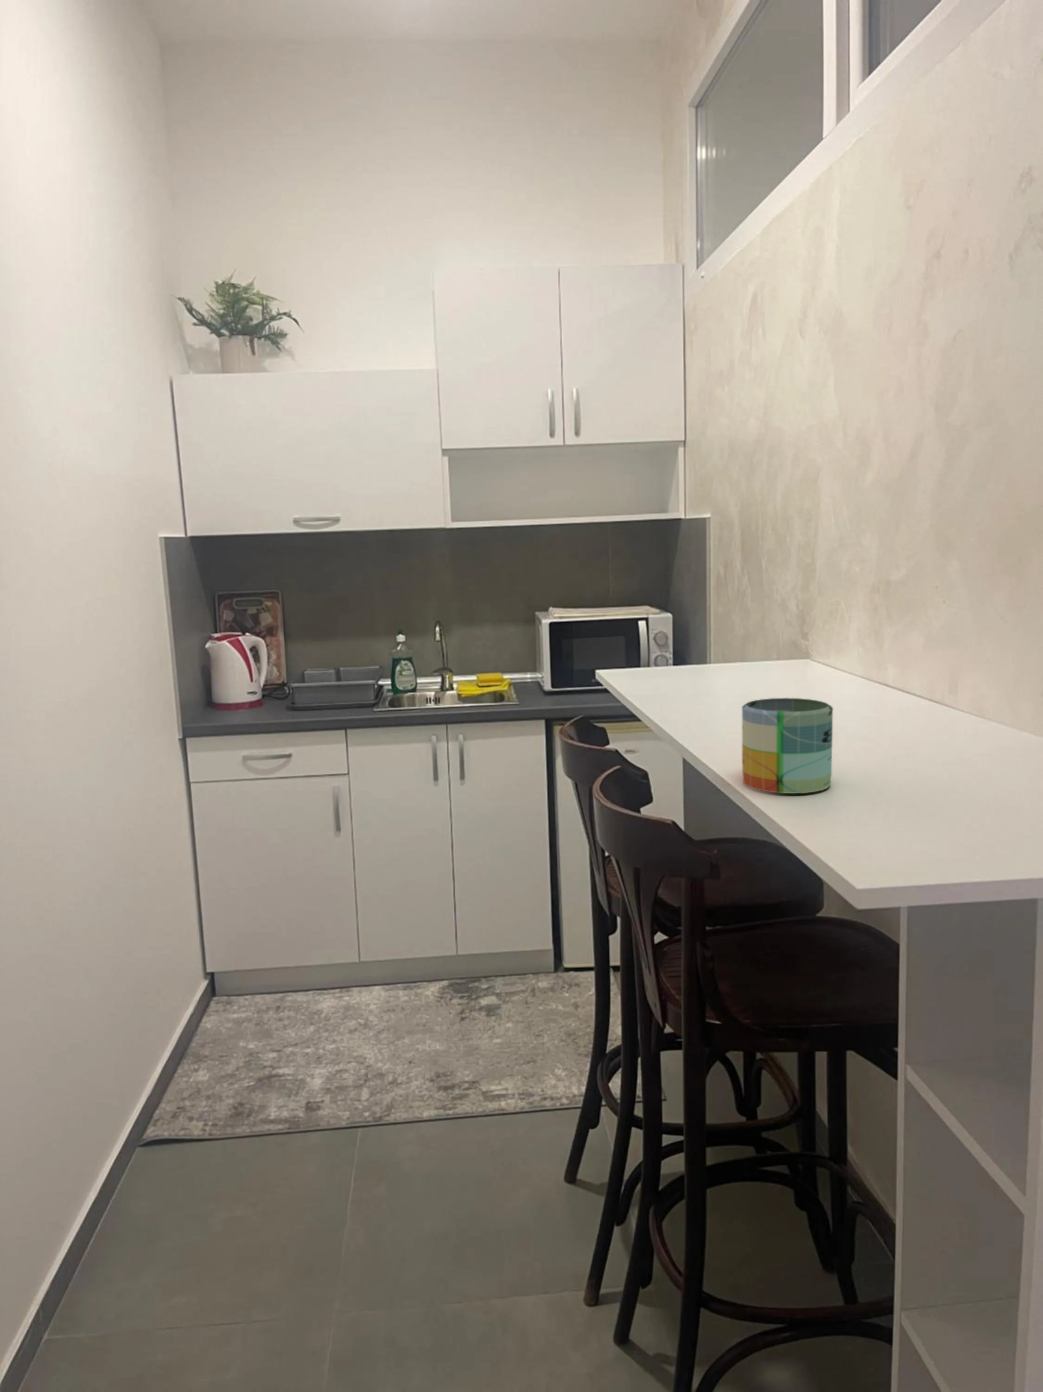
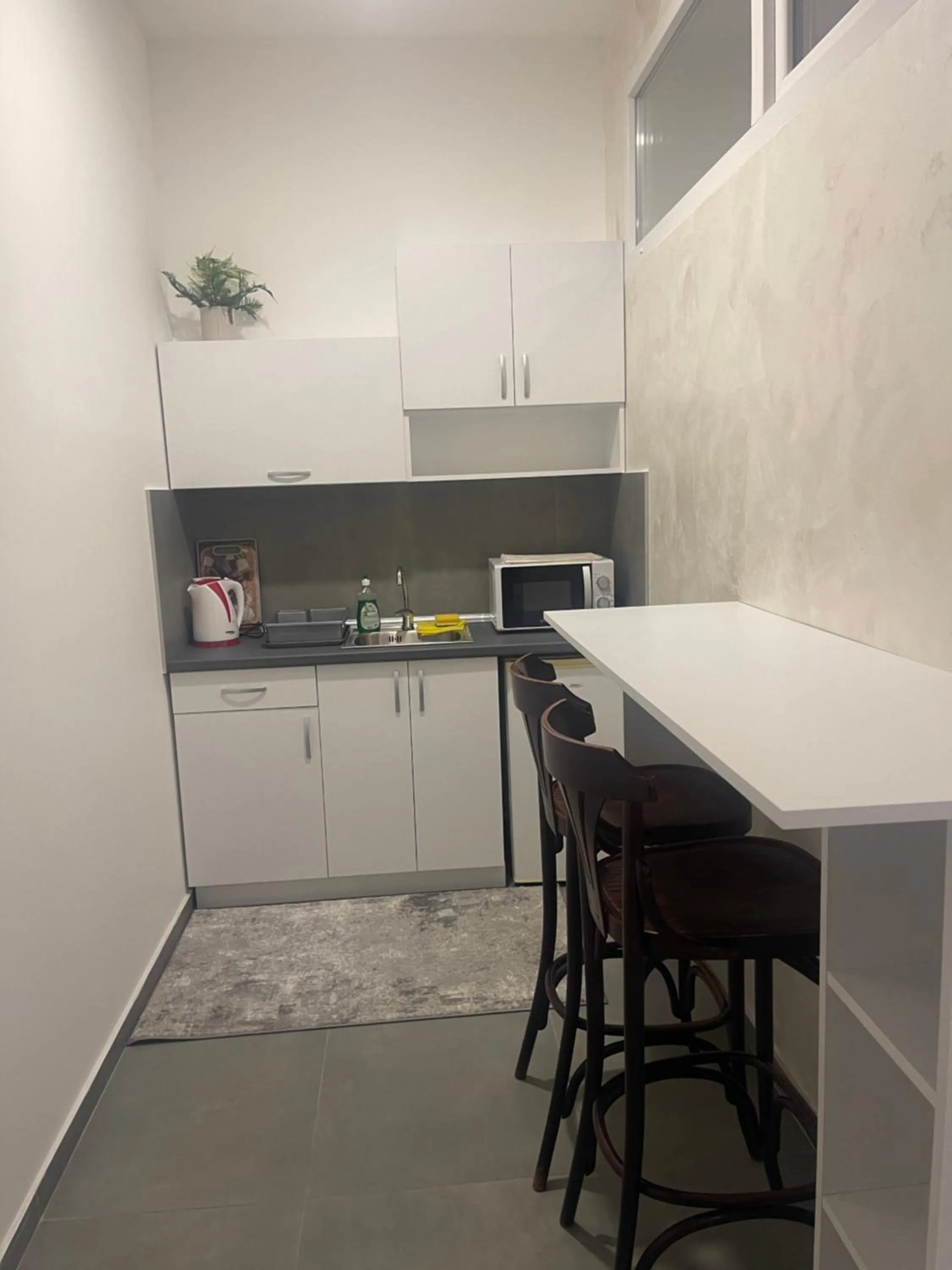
- mug (791, 741)
